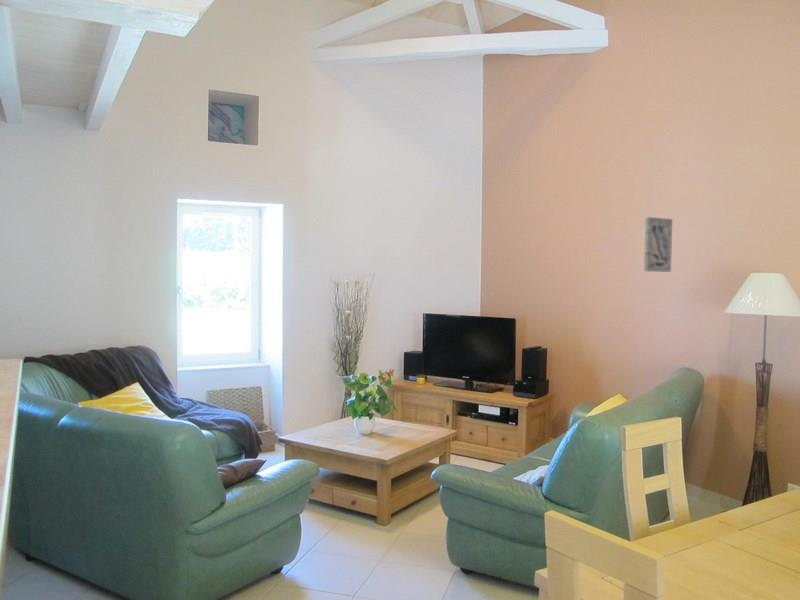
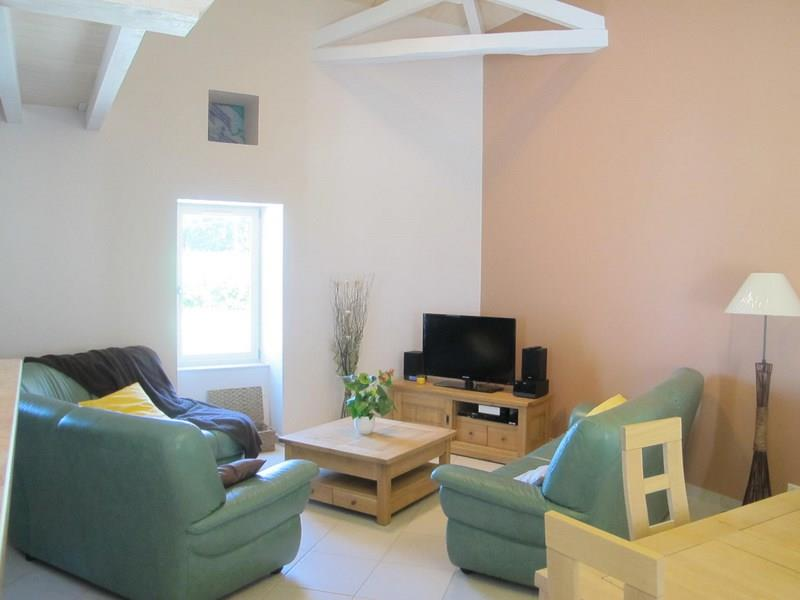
- wall art (658, 244)
